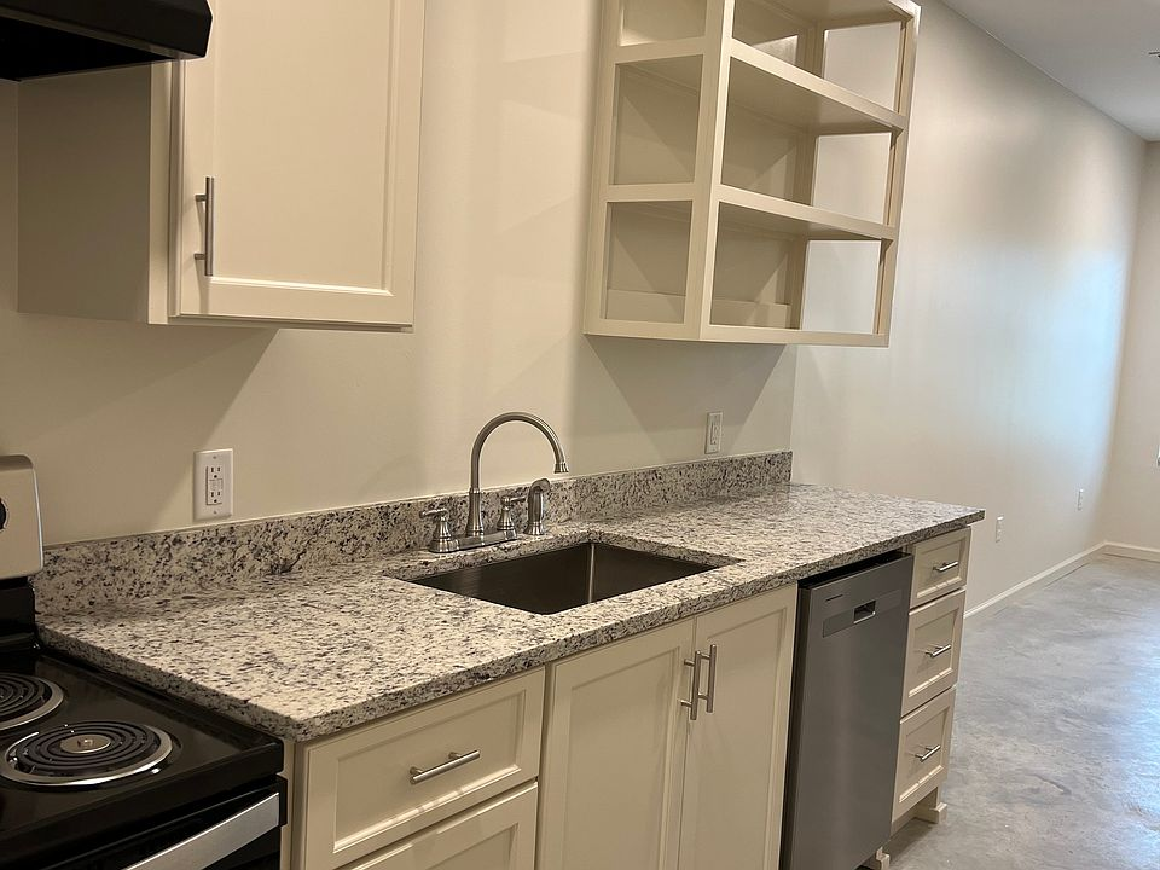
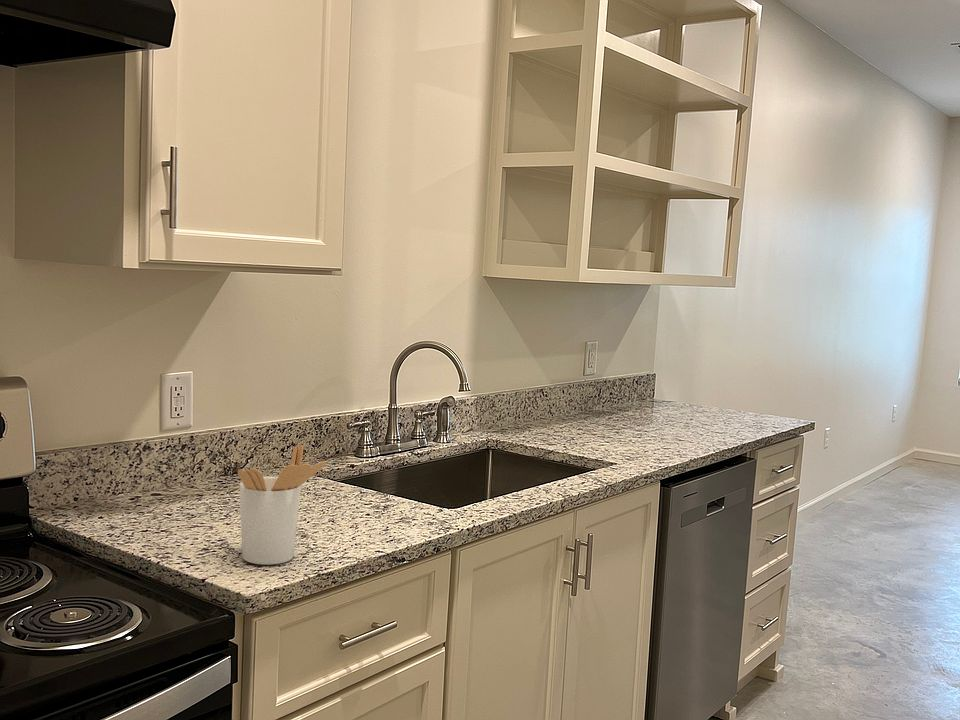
+ utensil holder (280, 505)
